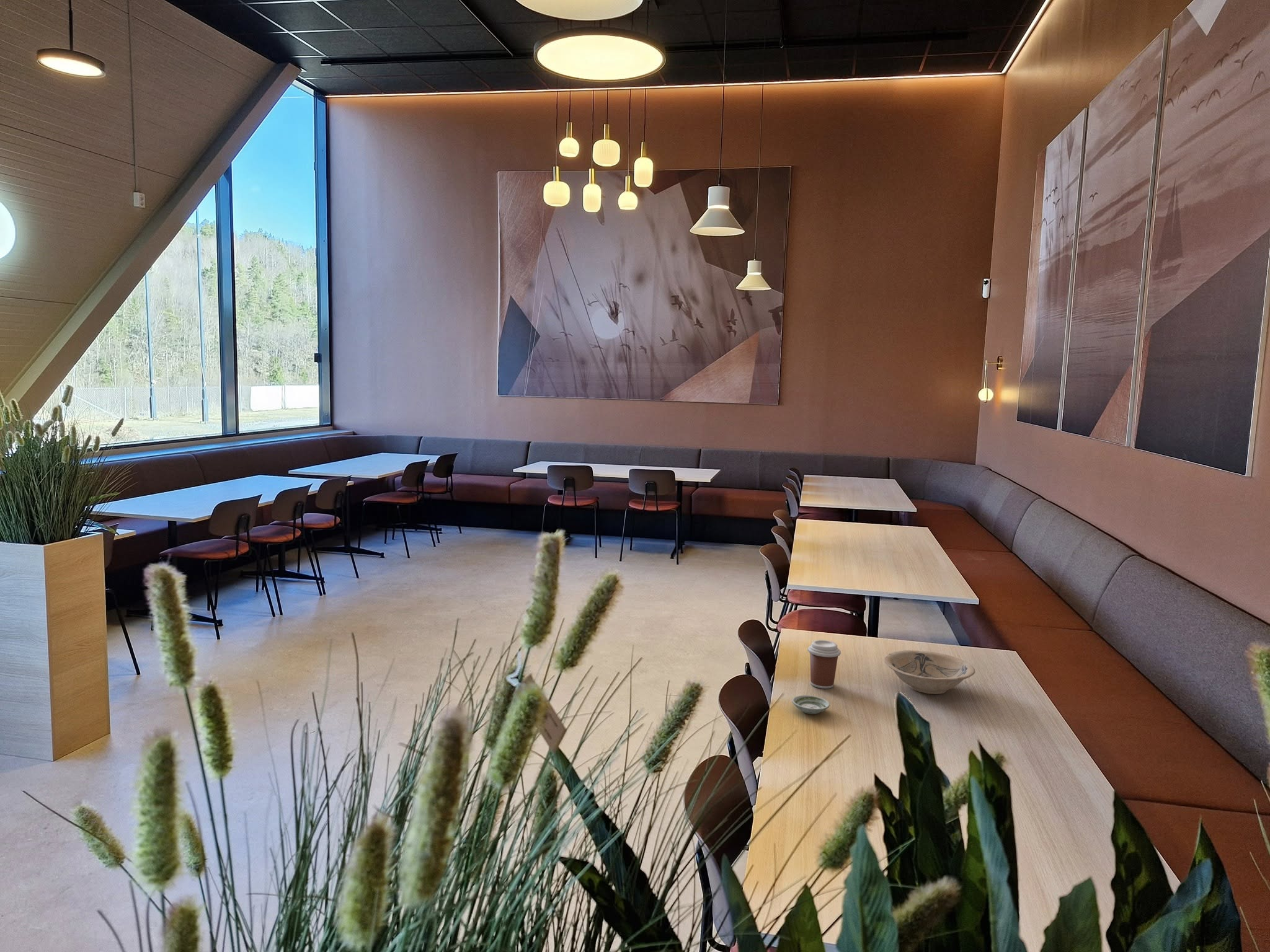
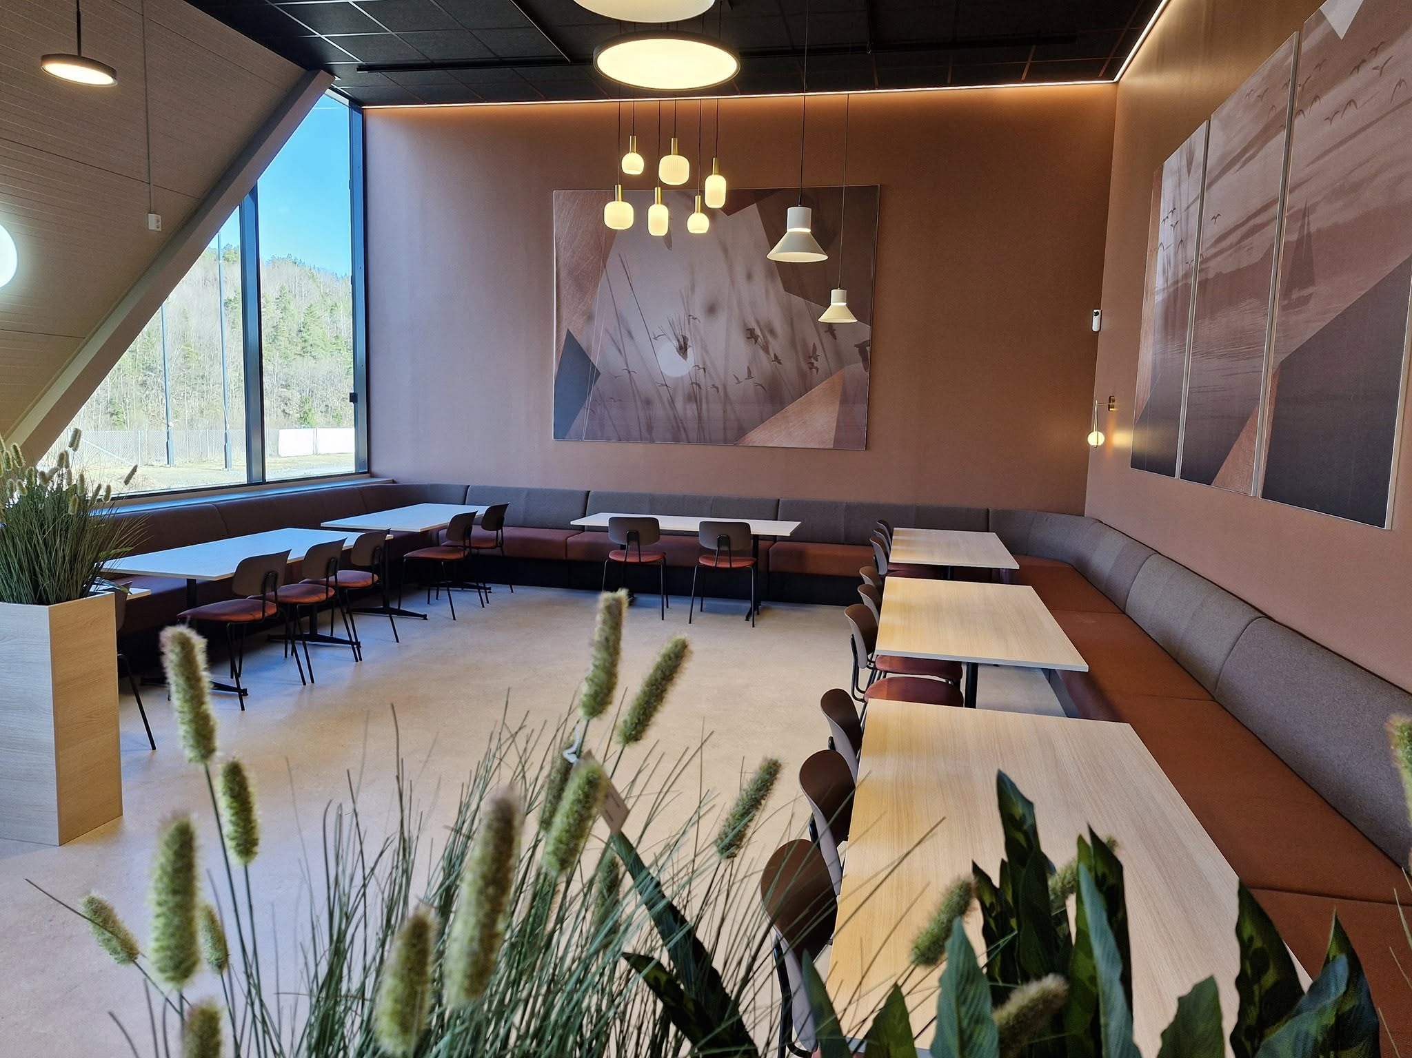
- bowl (928, 675)
- saucer (810, 706)
- coffee cup (823, 664)
